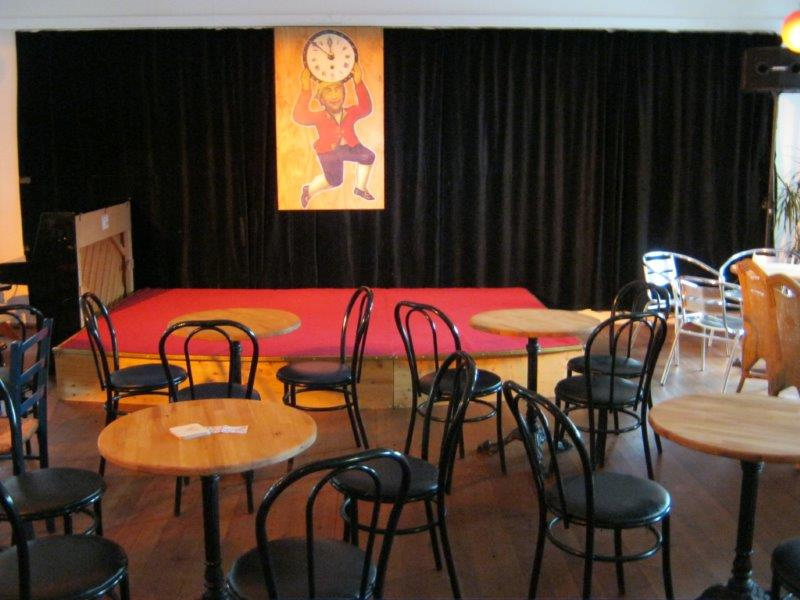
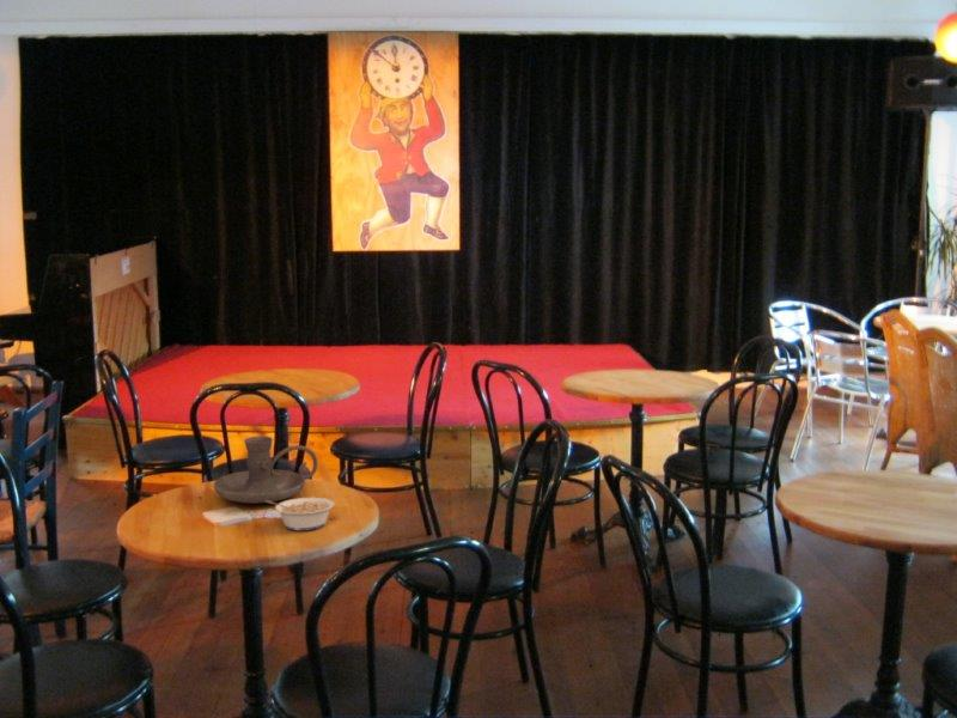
+ legume (303, 513)
+ candle holder (268, 466)
